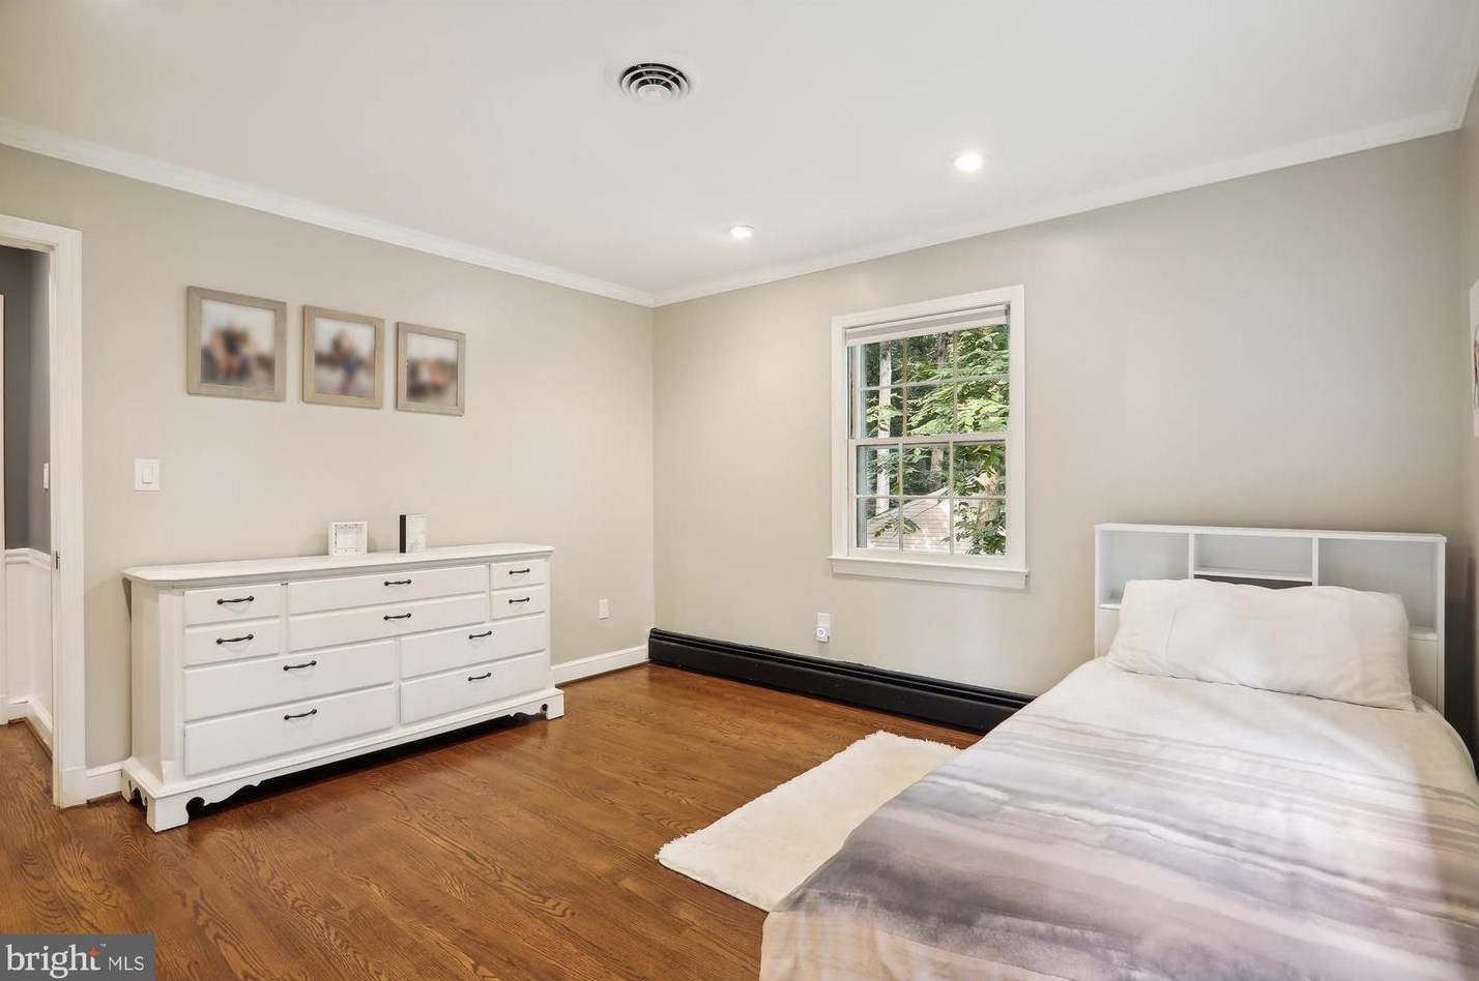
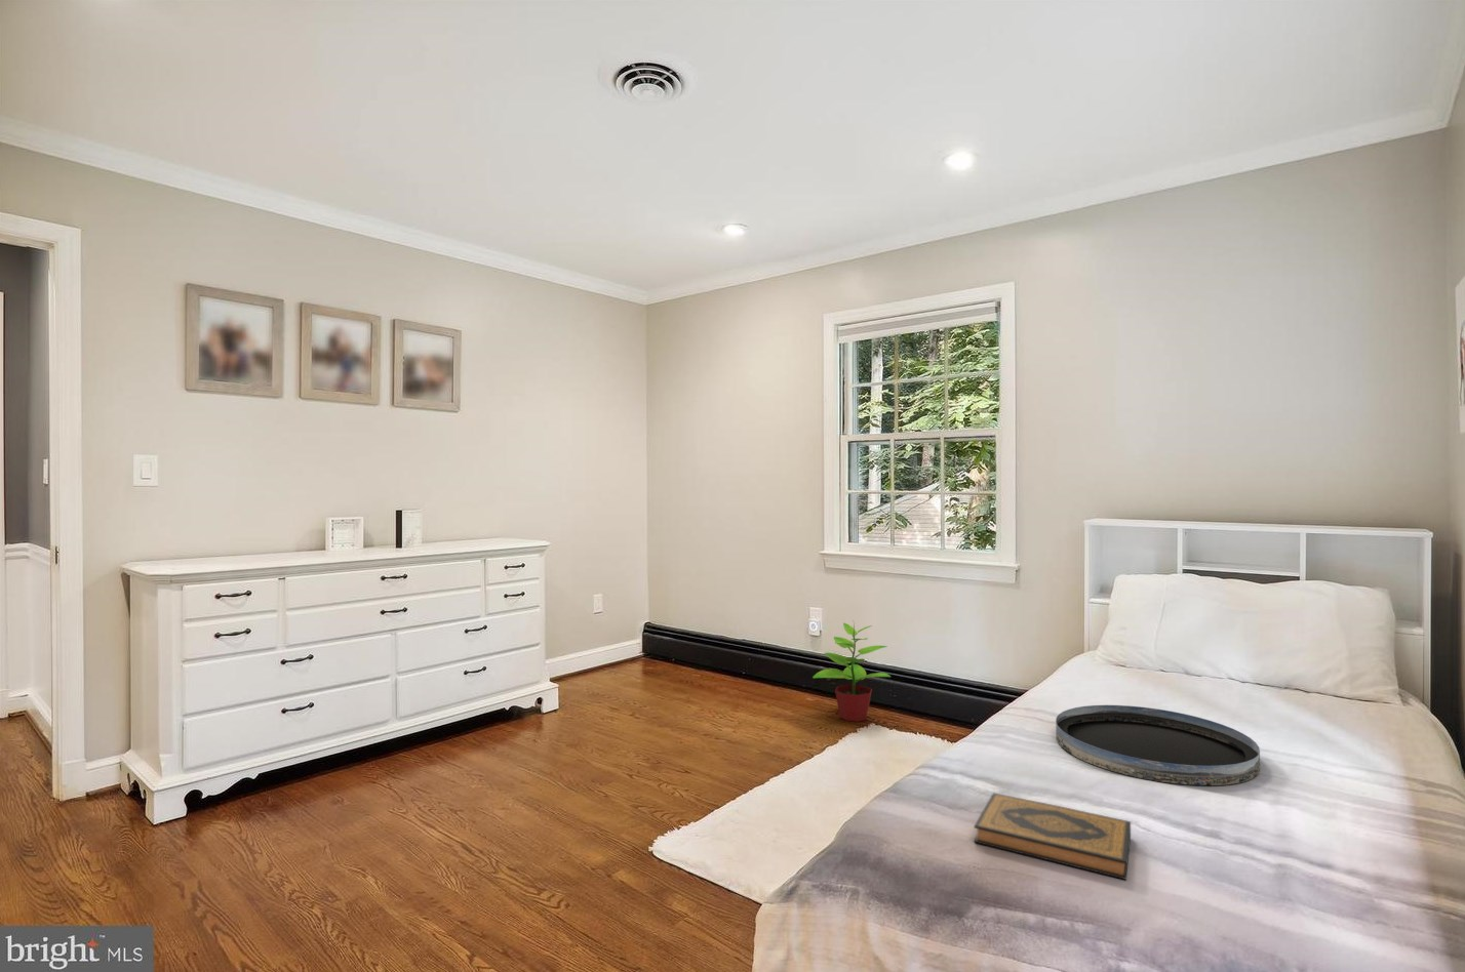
+ tray (1151, 740)
+ hardback book (1053, 831)
+ potted plant (855, 668)
